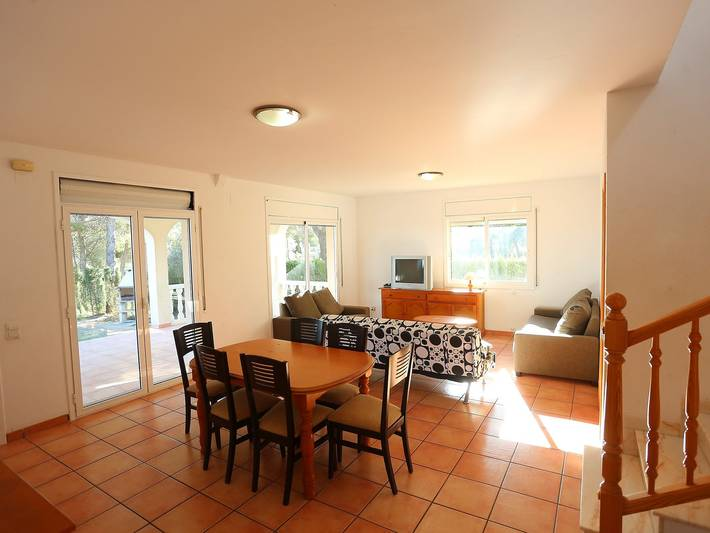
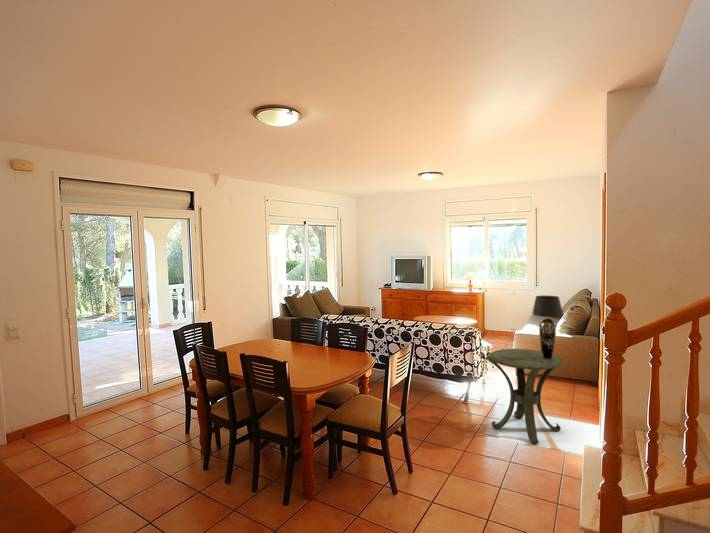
+ side table (525, 393)
+ table lamp (547, 327)
